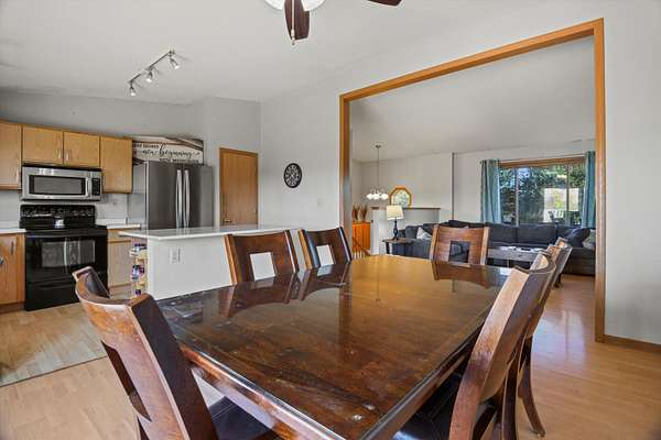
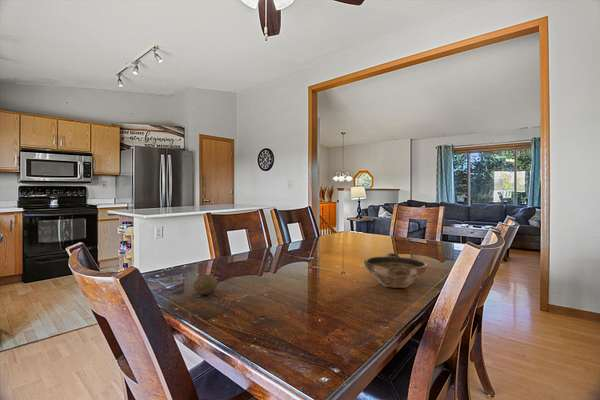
+ fruit (205, 284)
+ bowl (394, 271)
